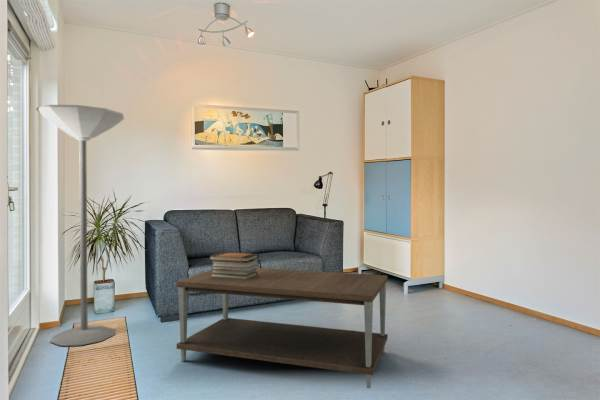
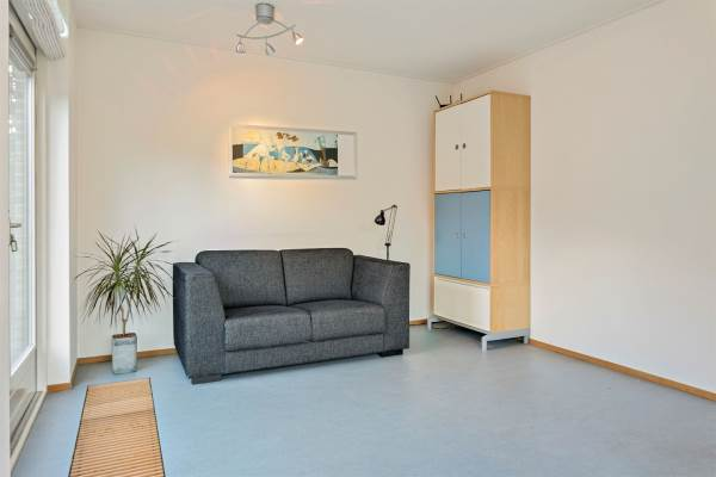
- book stack (234, 265)
- coffee table (282, 323)
- floor lamp (83, 224)
